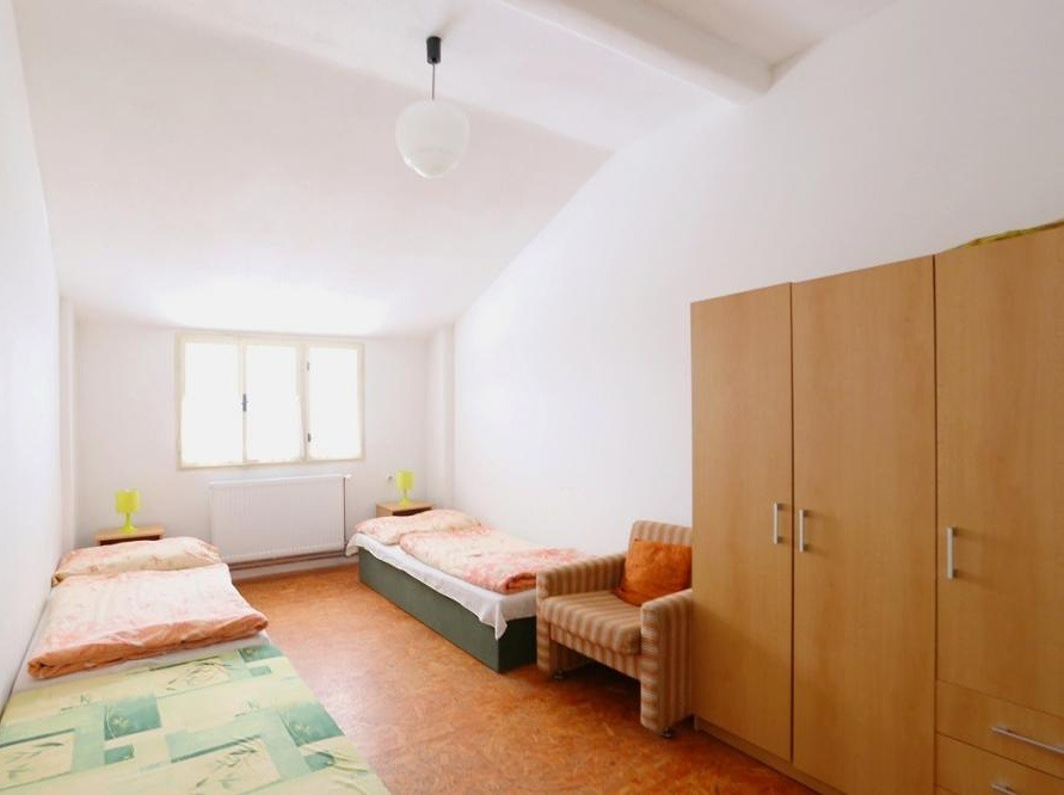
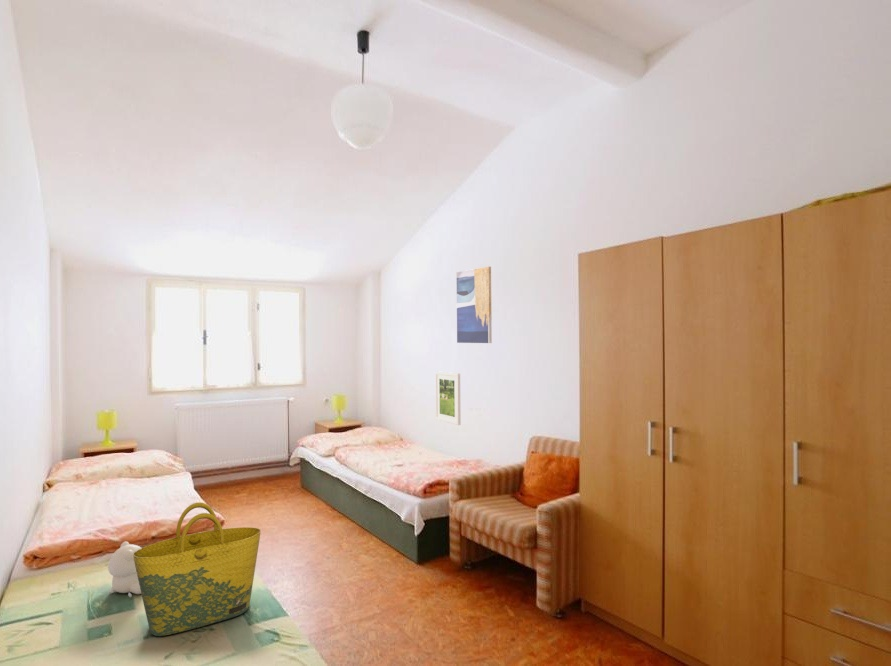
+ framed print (447, 397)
+ tote bag (200, 561)
+ teddy bear (130, 567)
+ wall art (473, 306)
